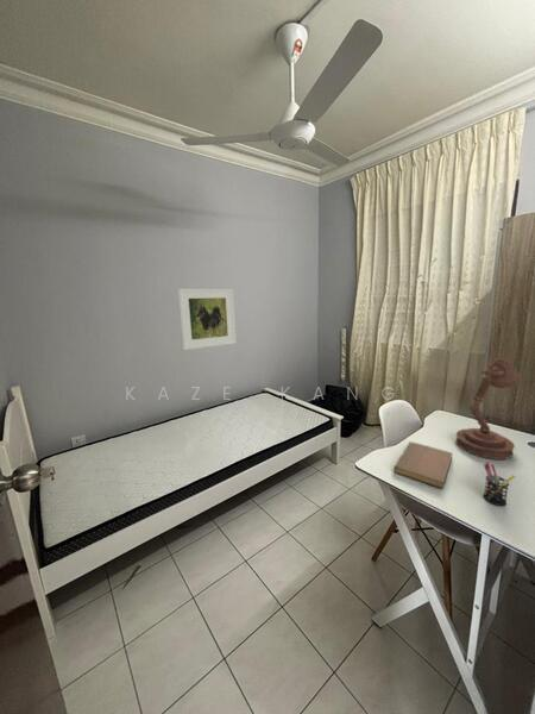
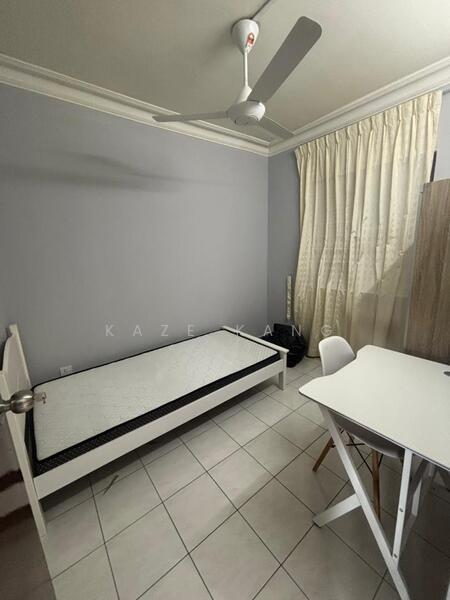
- pen holder (495, 483)
- notebook (423, 462)
- desk lamp (482, 401)
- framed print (208, 318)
